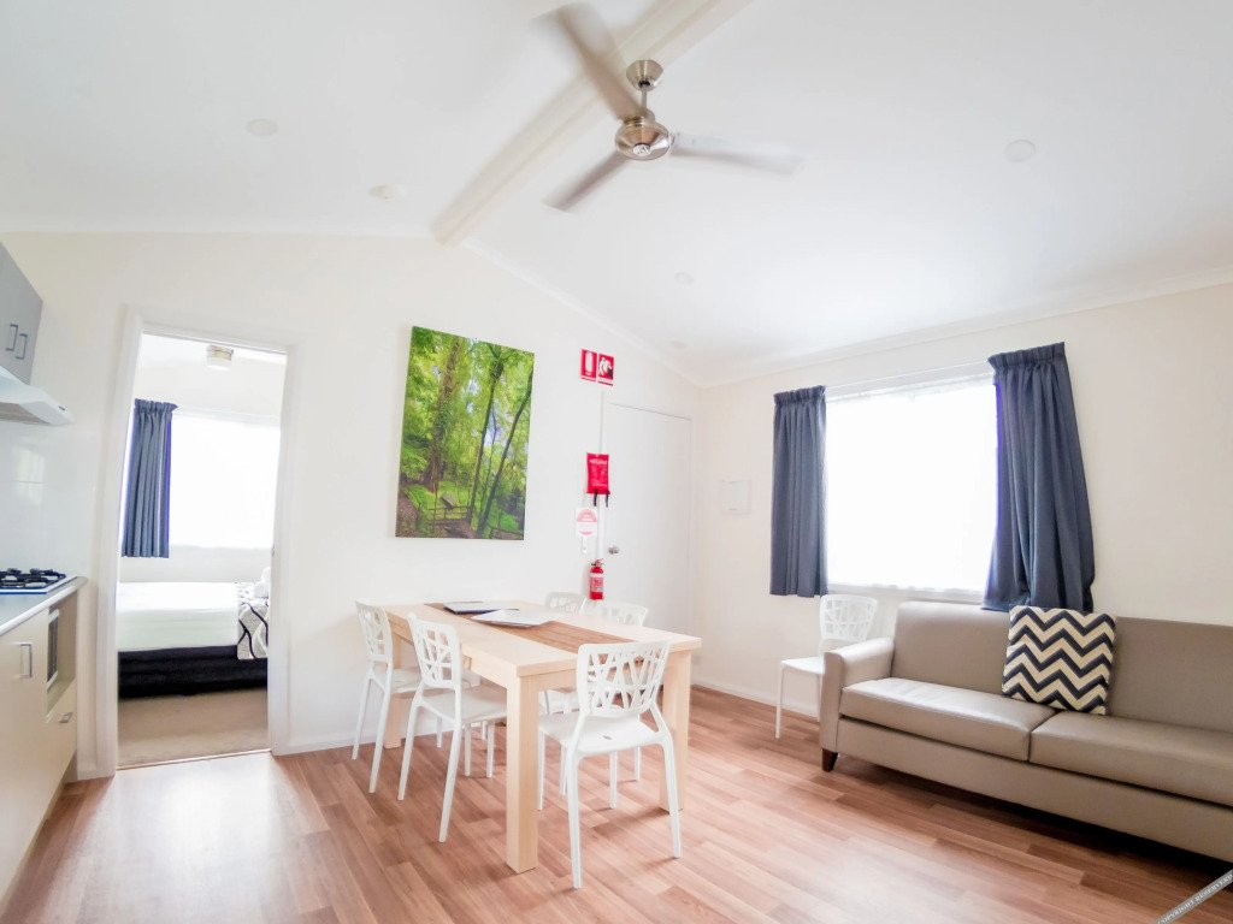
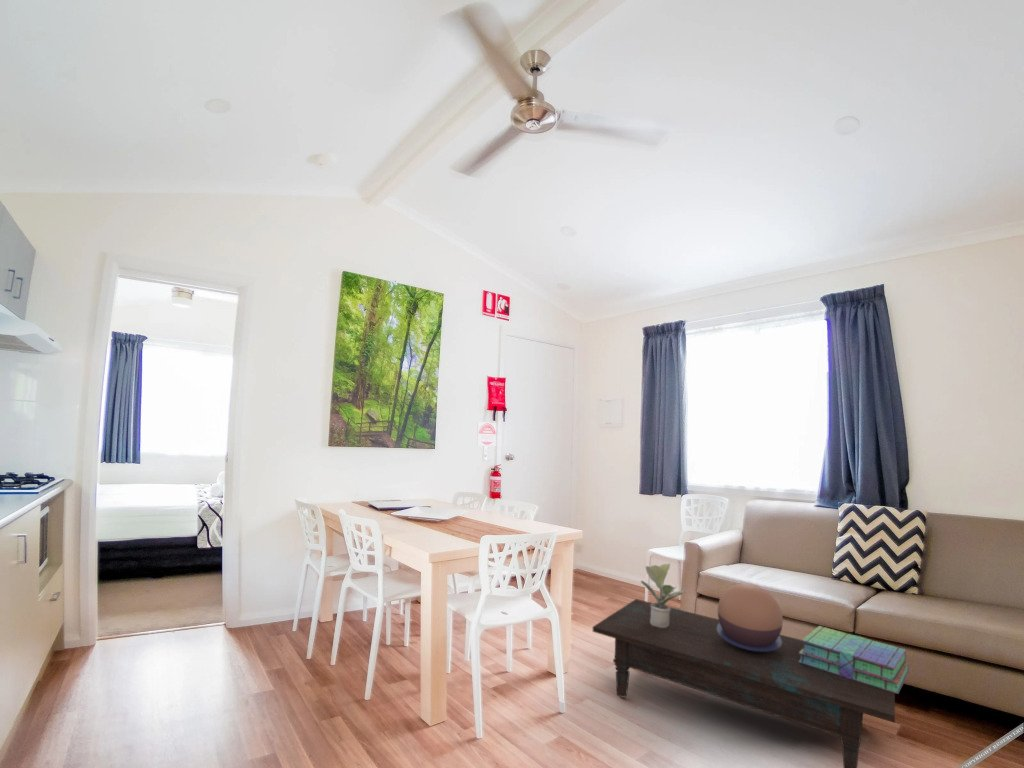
+ stack of books (853, 655)
+ decorative bowl (749, 614)
+ coffee table (734, 677)
+ potted plant (663, 592)
